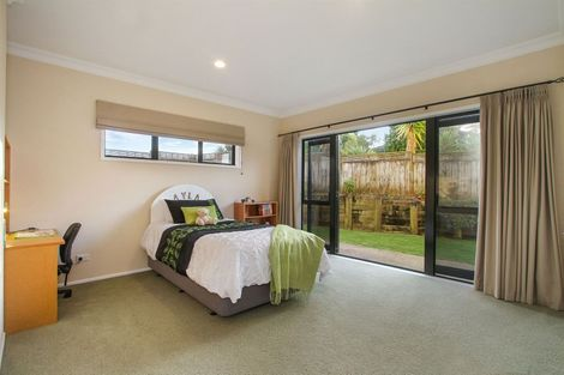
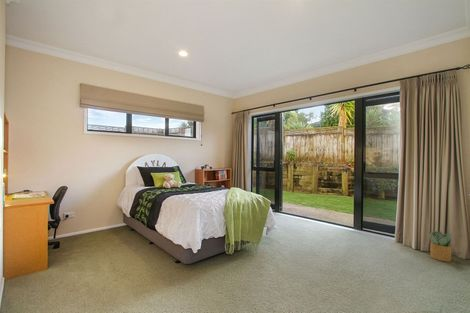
+ potted plant (439, 245)
